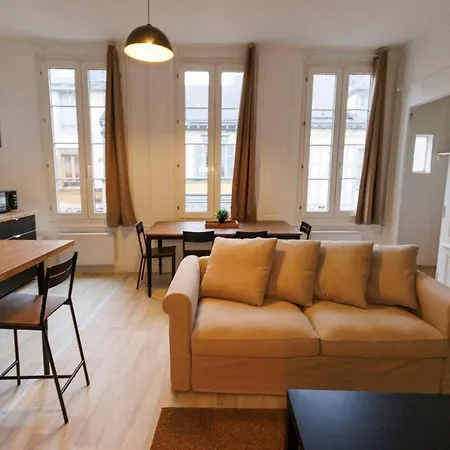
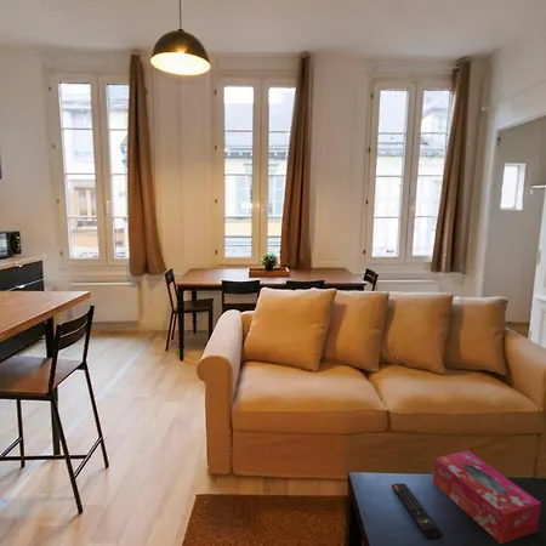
+ tissue box (482, 491)
+ remote control (414, 508)
